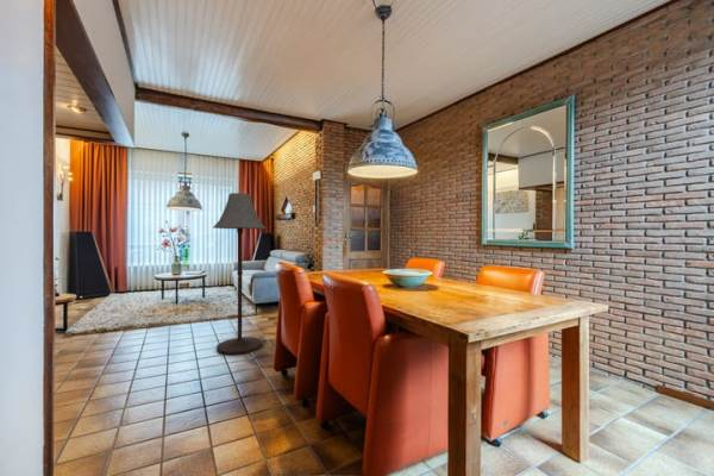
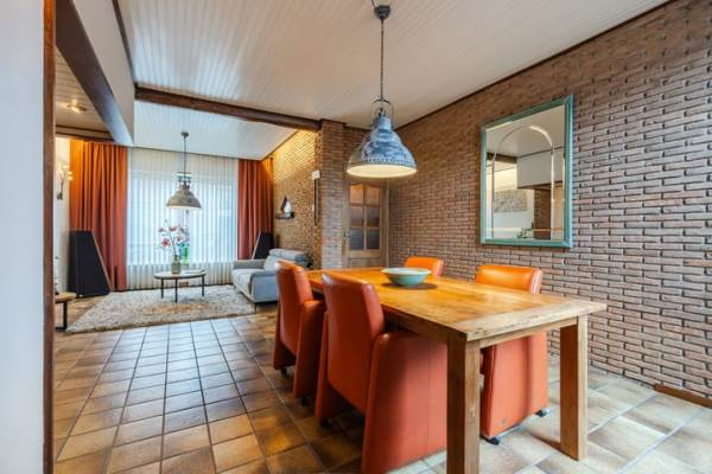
- floor lamp (239, 270)
